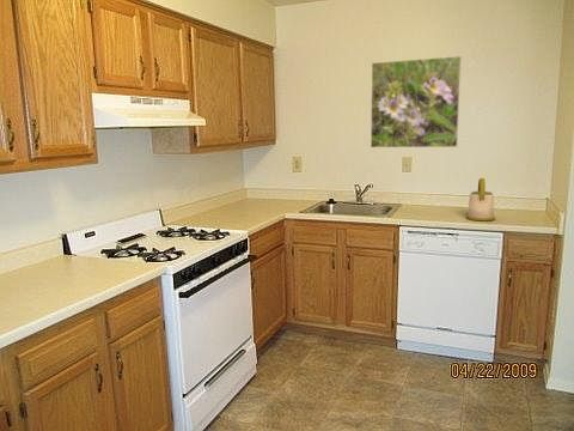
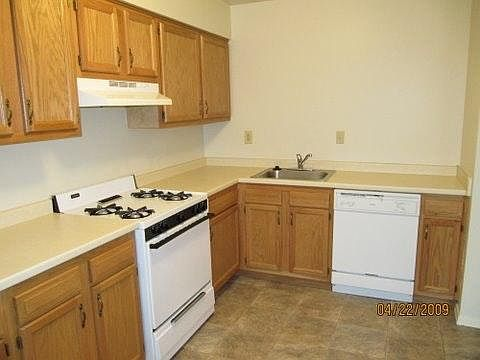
- kettle (481, 198)
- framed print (414, 104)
